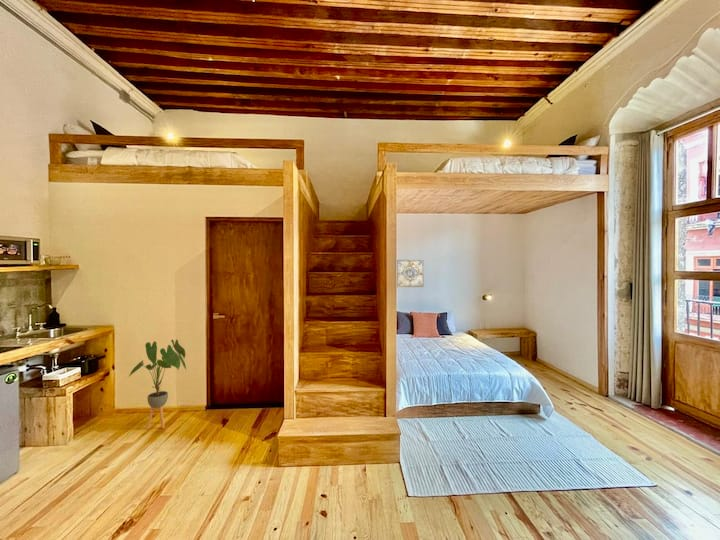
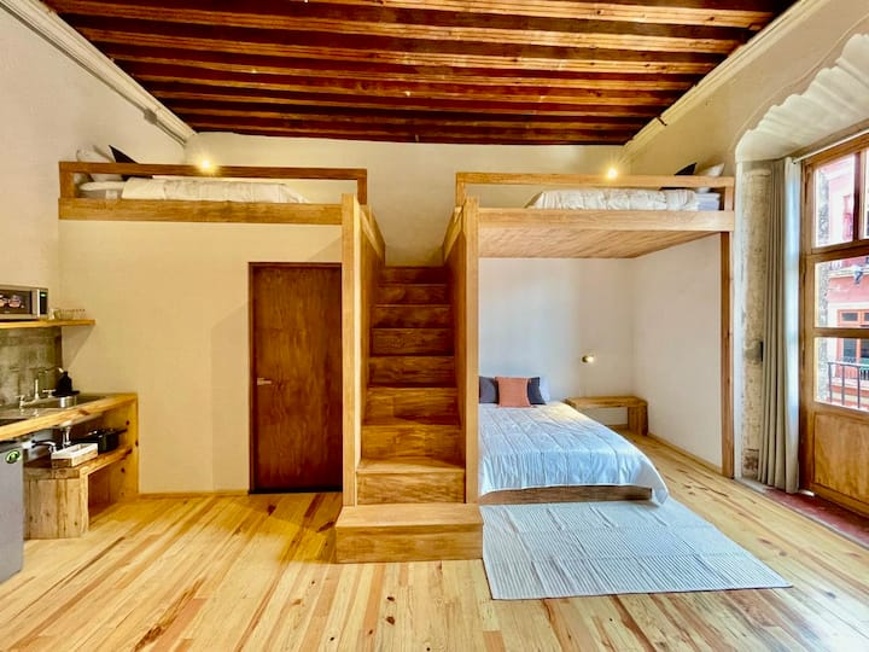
- wall art (409, 273)
- house plant (161, 380)
